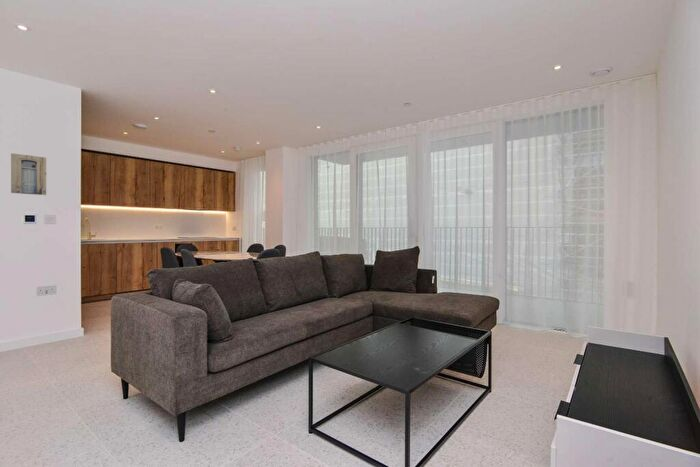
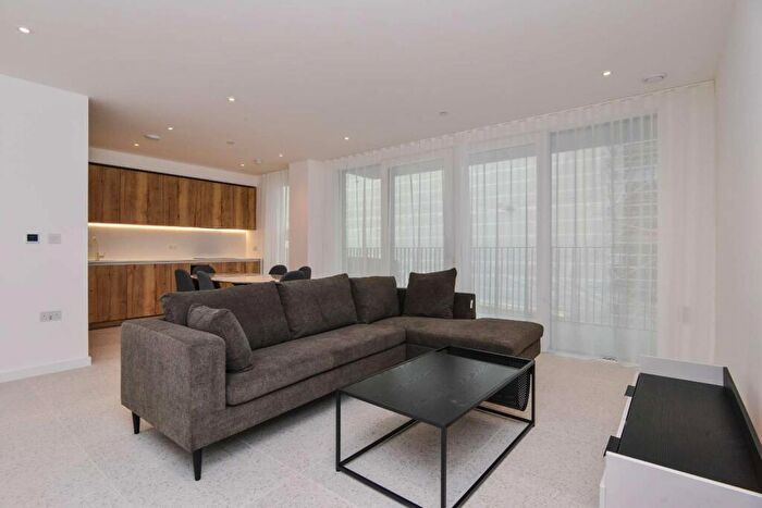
- wall art (29, 174)
